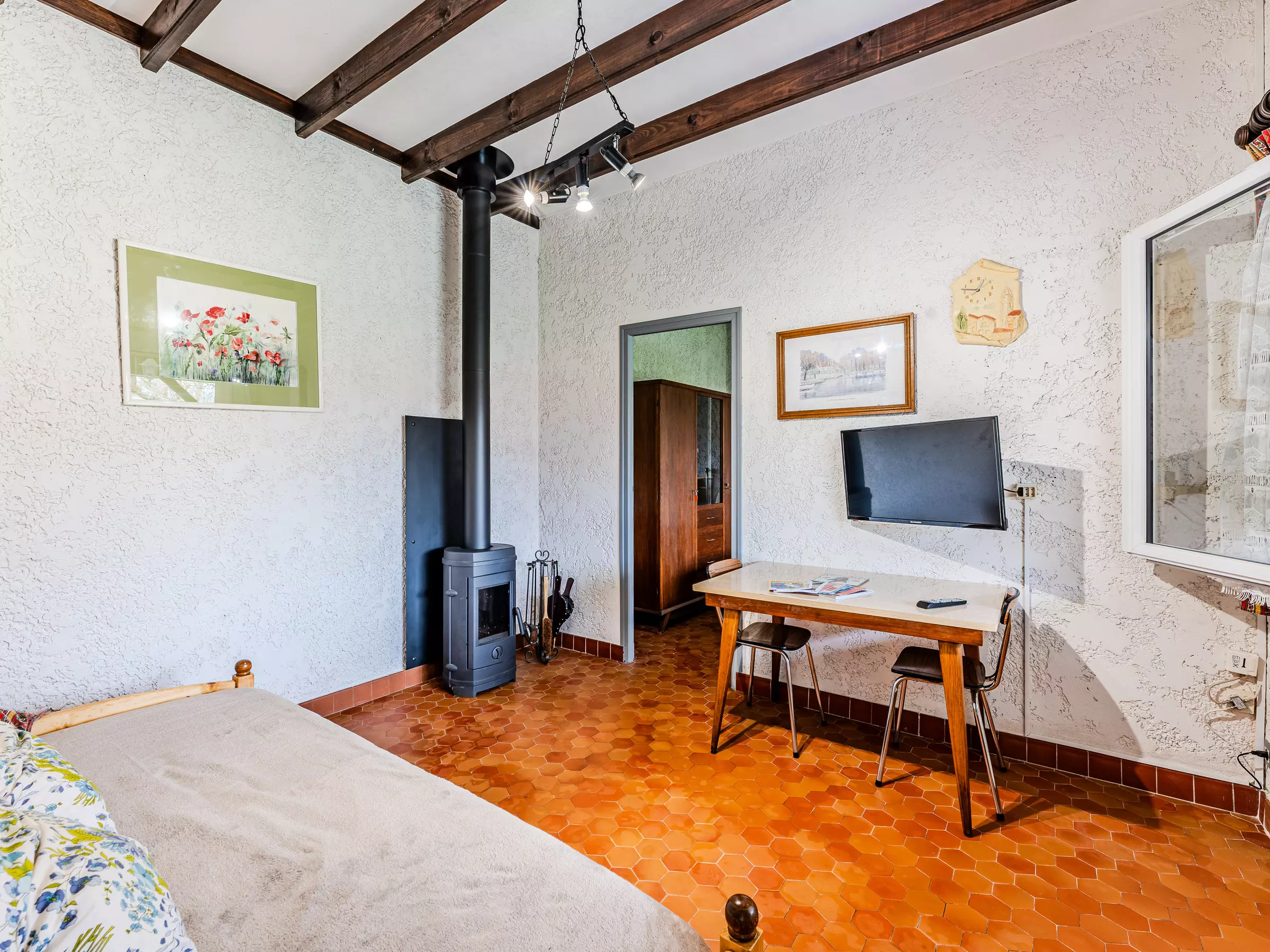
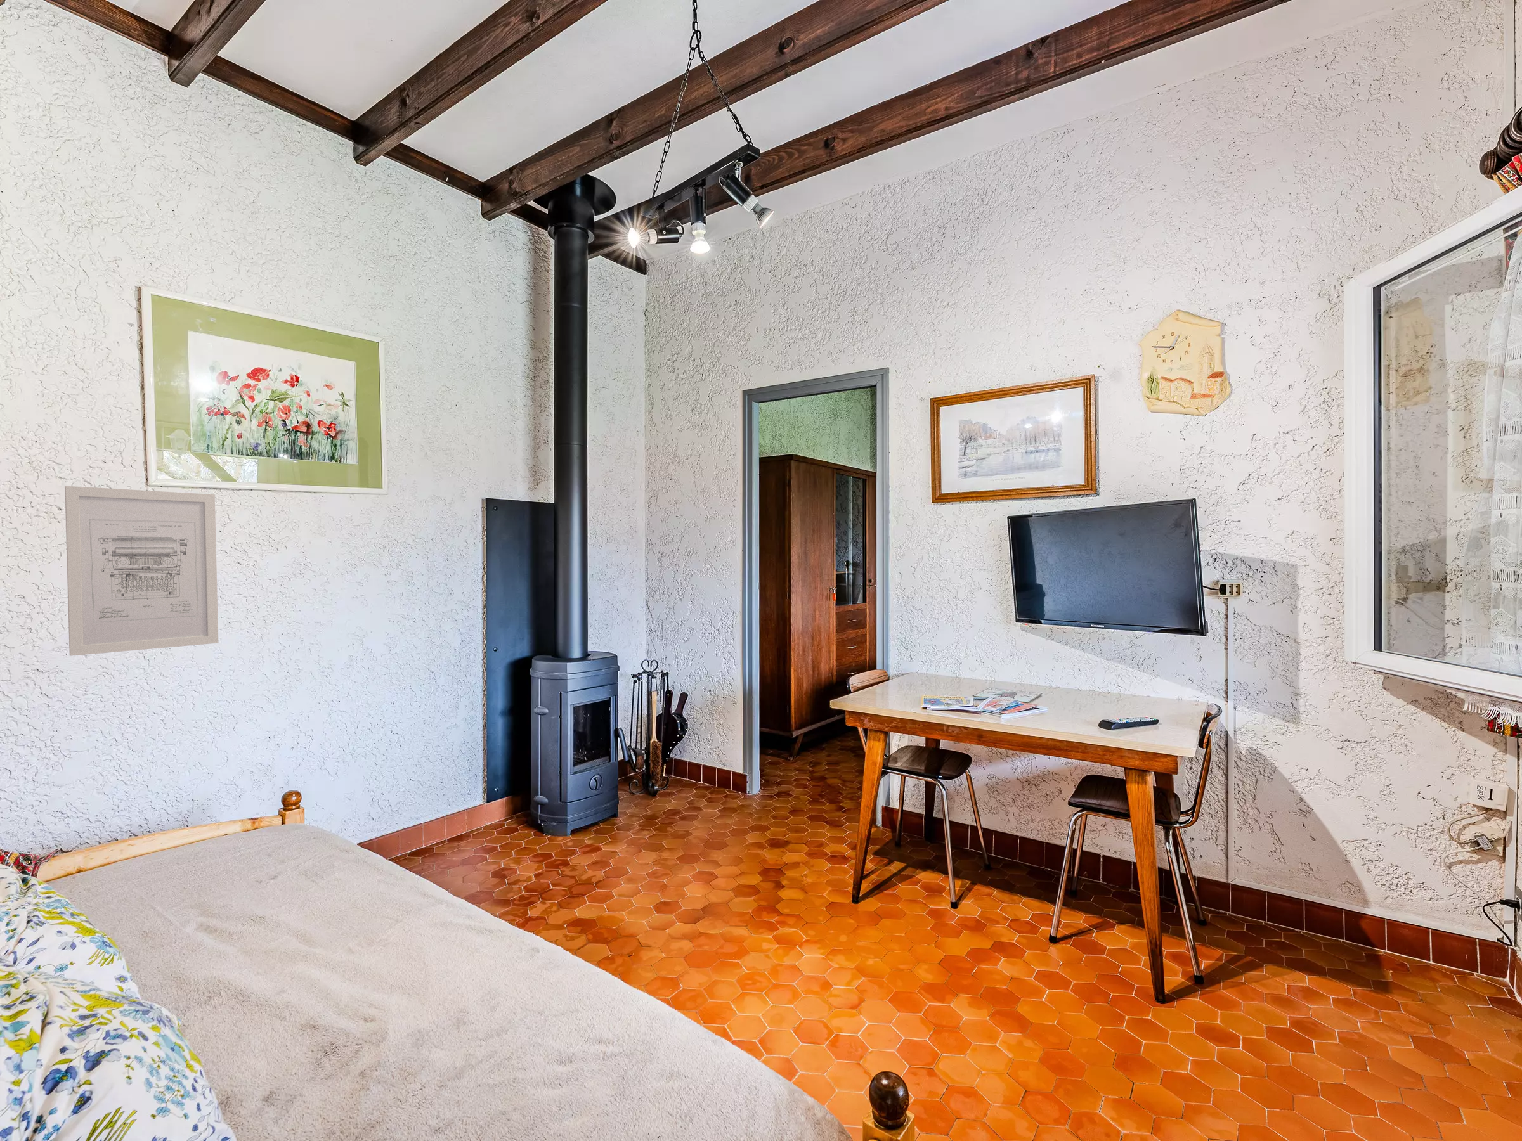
+ wall art (146, 569)
